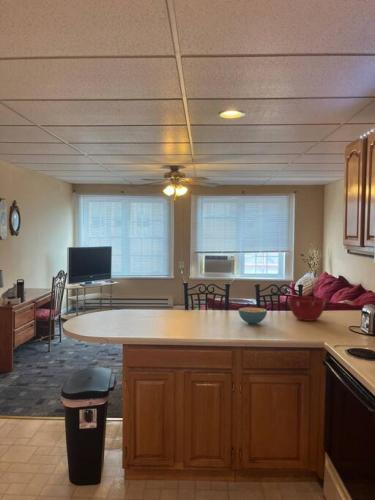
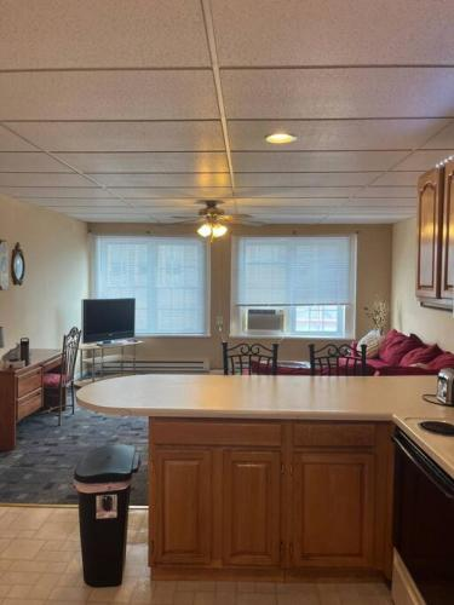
- mixing bowl (306, 308)
- cereal bowl (252, 316)
